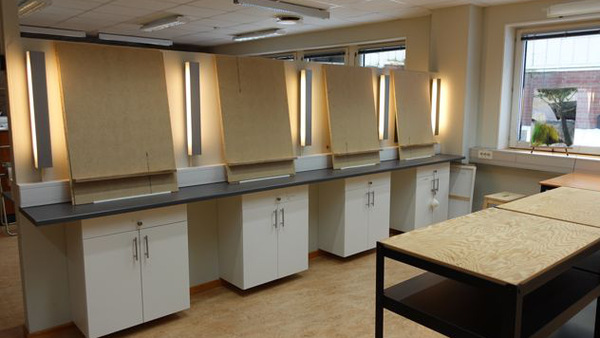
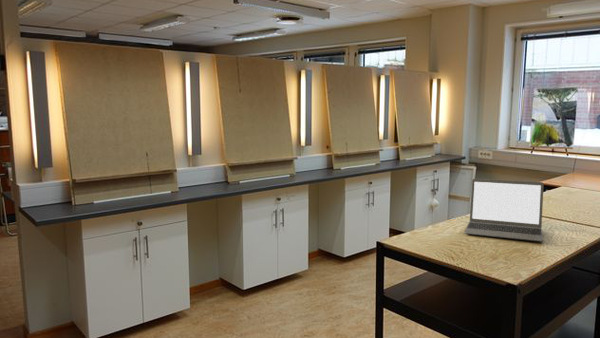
+ laptop (504, 207)
